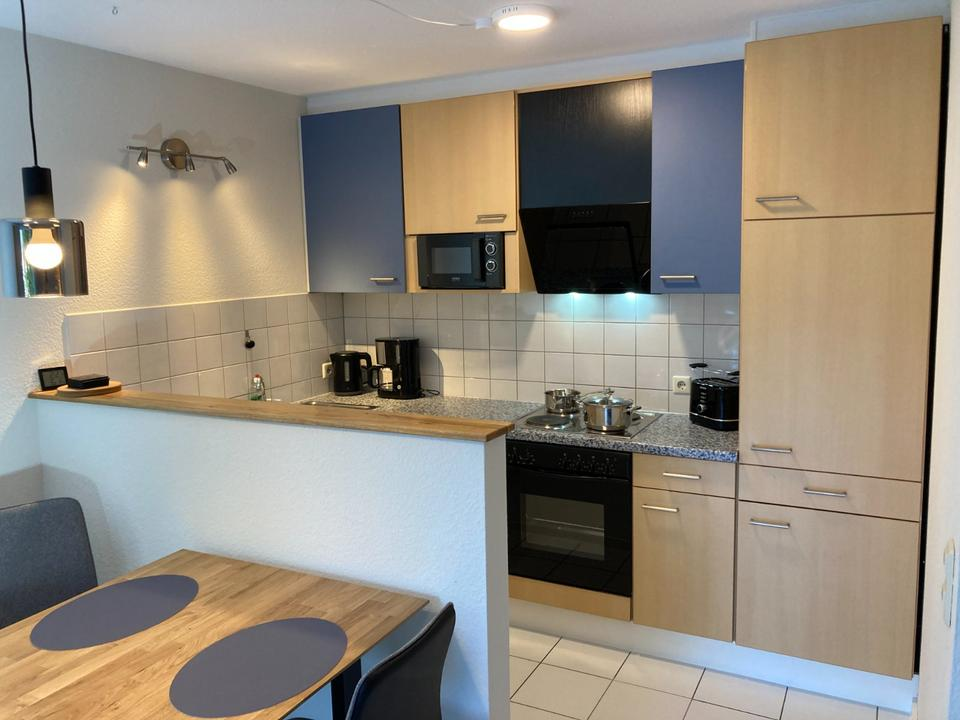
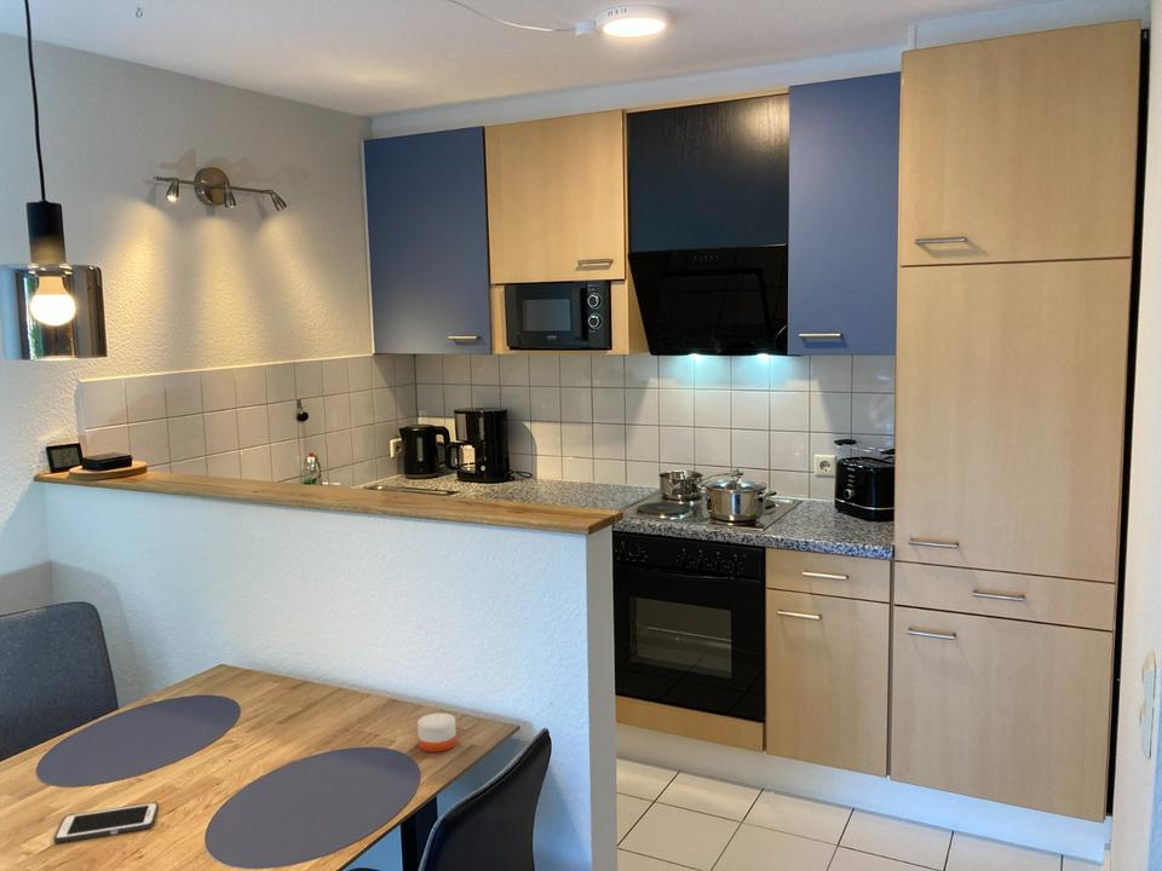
+ cell phone (108, 821)
+ candle (436, 719)
